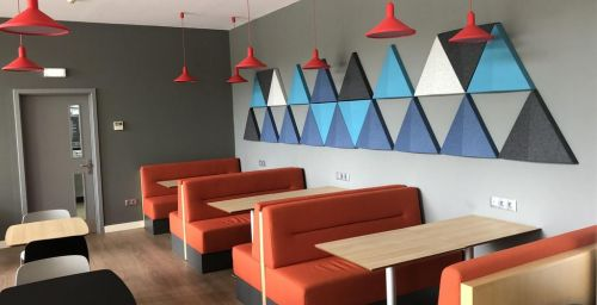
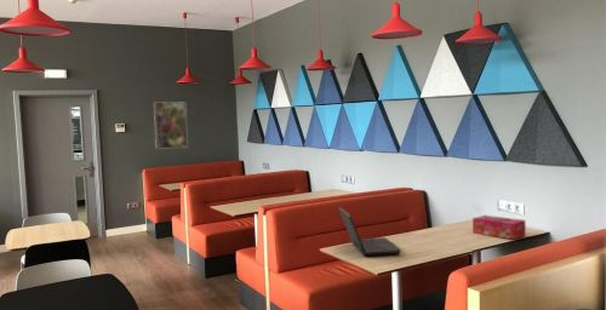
+ laptop (368, 239)
+ tissue box (498, 226)
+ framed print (171, 125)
